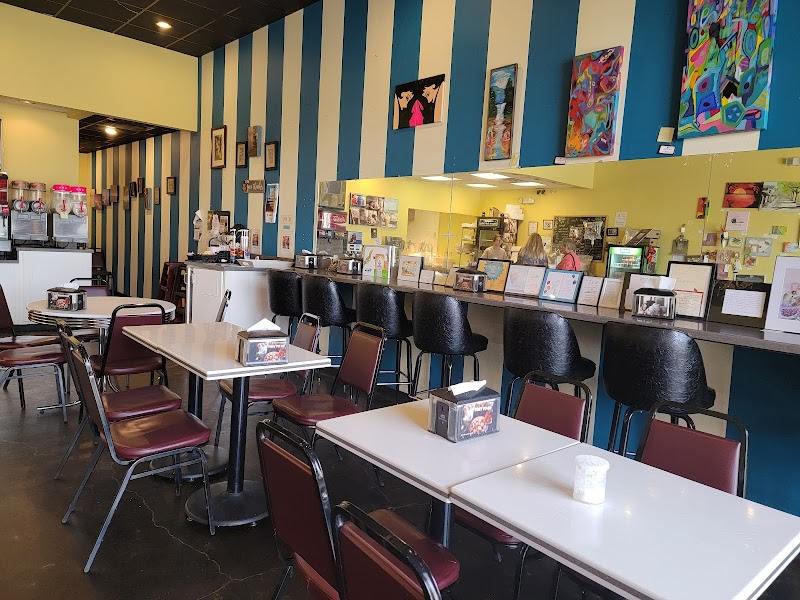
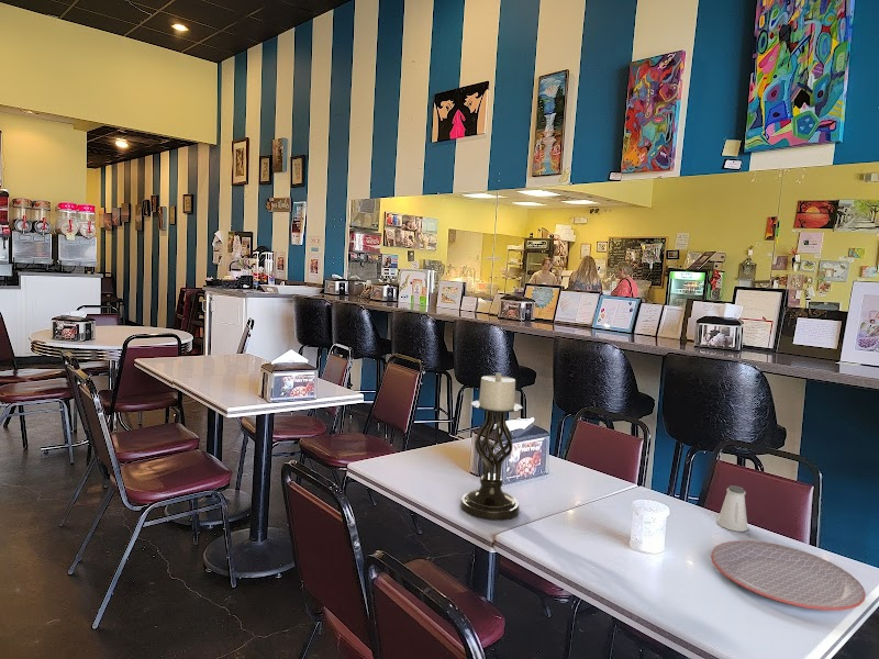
+ saltshaker (734, 506)
+ plate (783, 576)
+ candle holder (494, 442)
